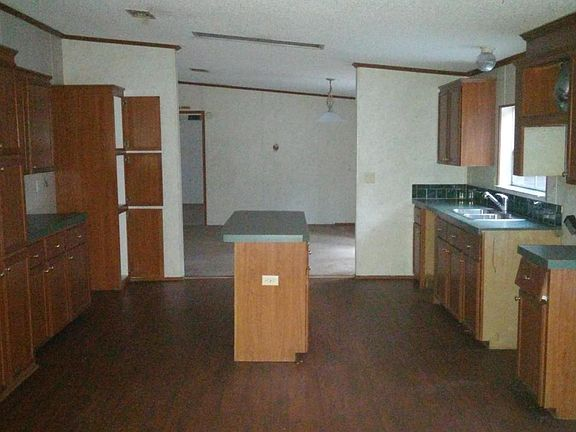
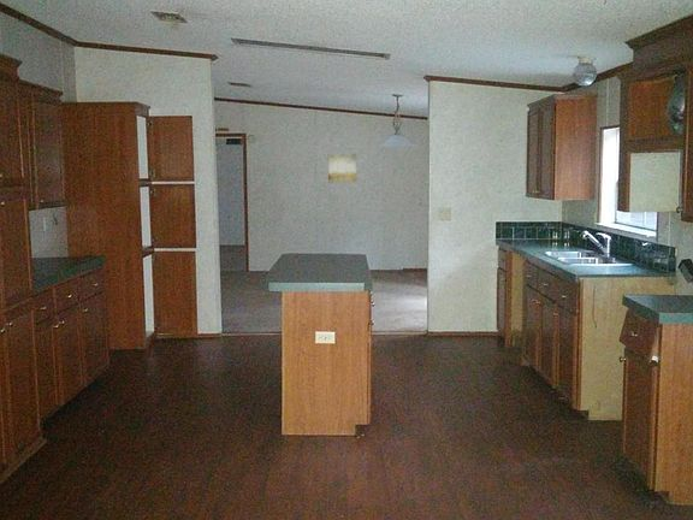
+ wall art (342, 167)
